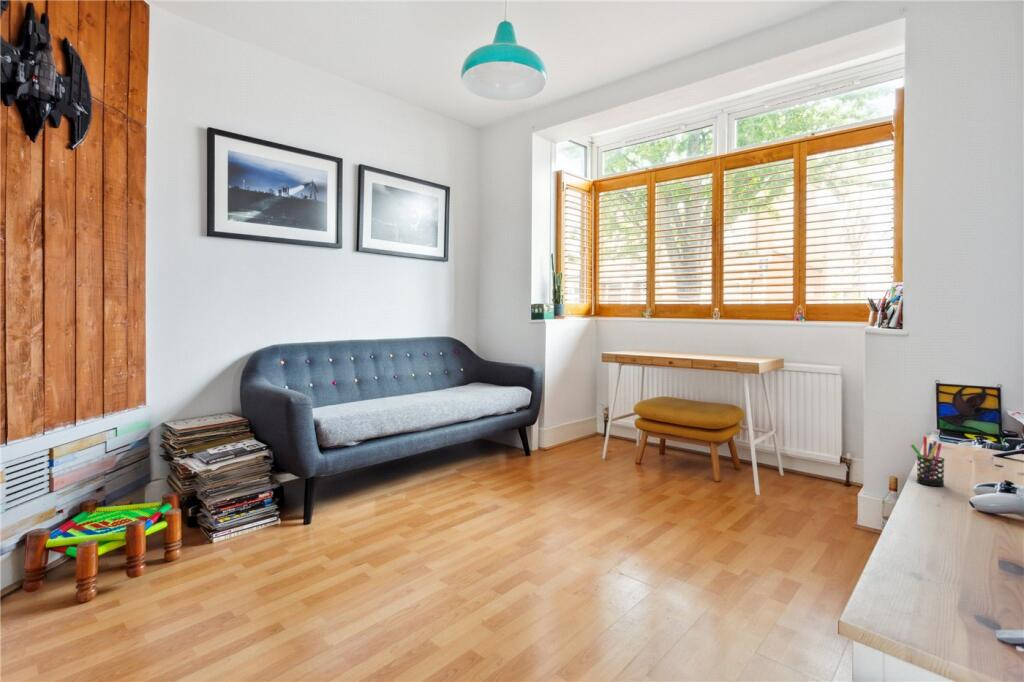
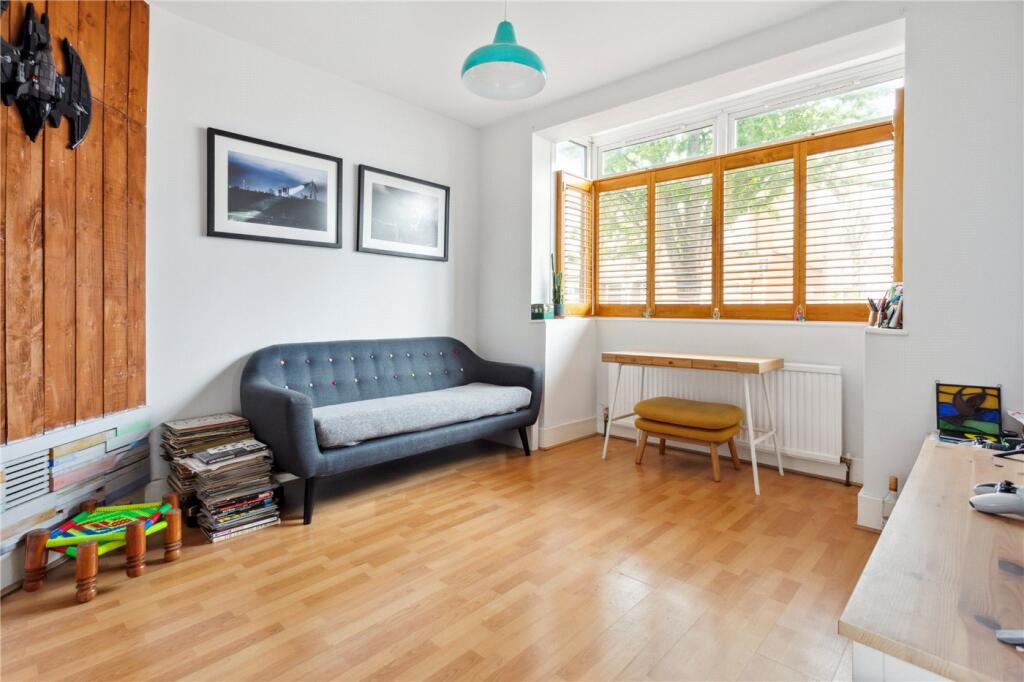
- pen holder (926, 460)
